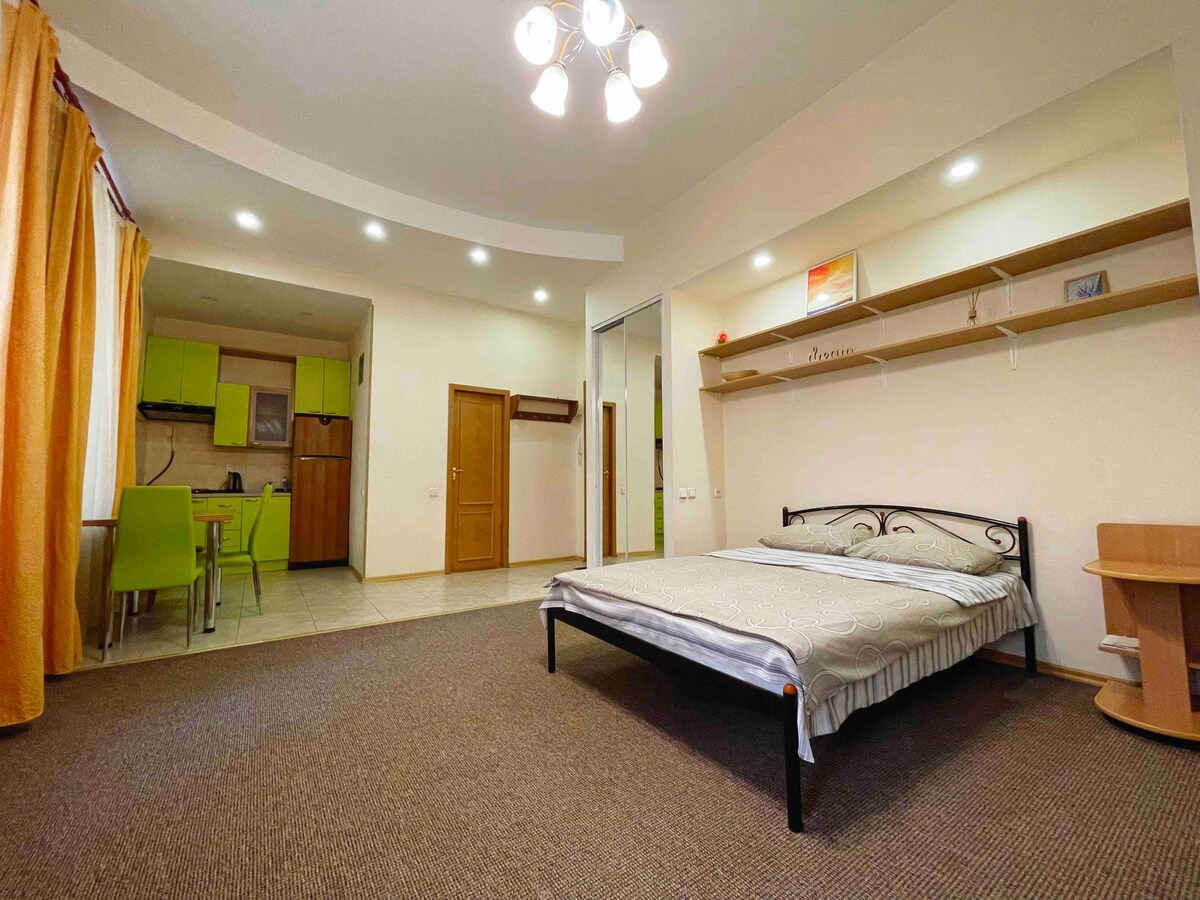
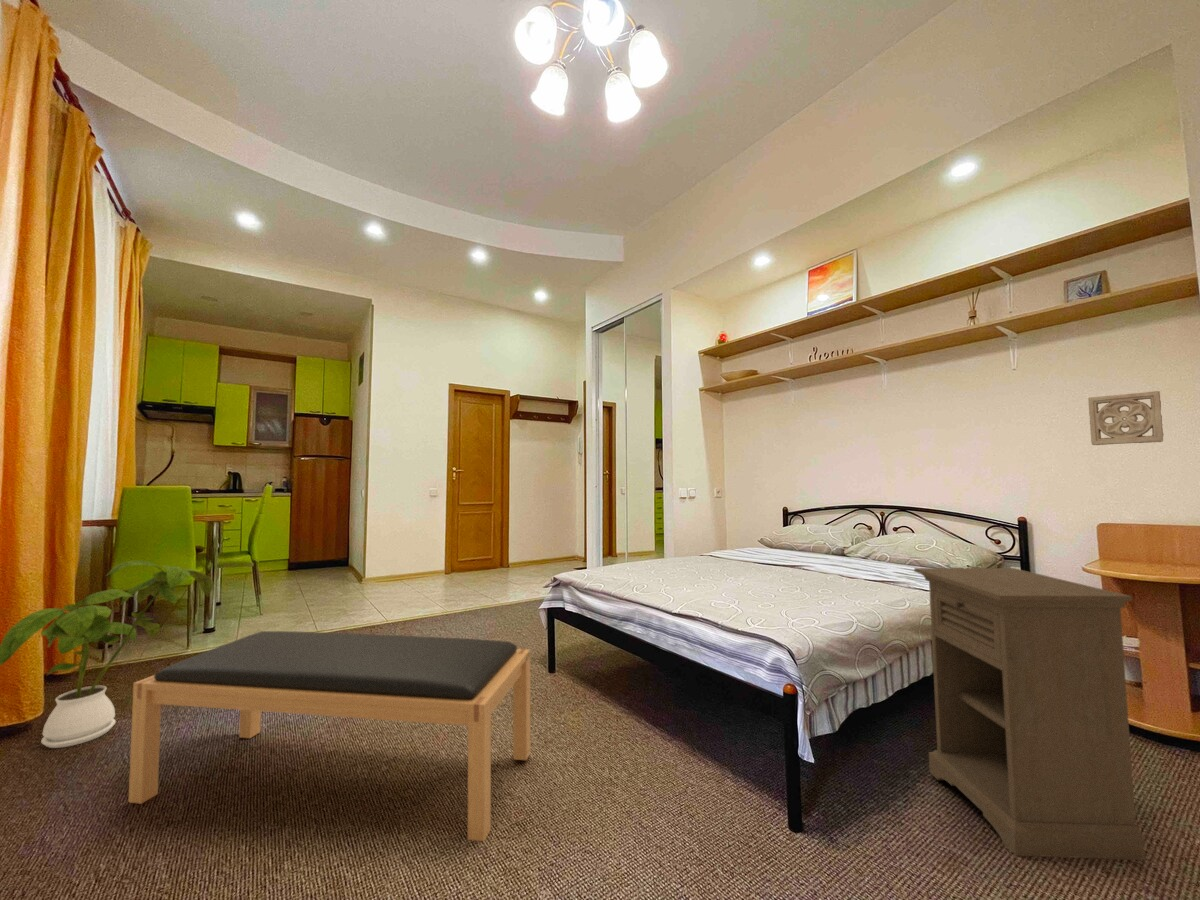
+ nightstand (1014, 694)
+ house plant (123, 641)
+ wall ornament (1123, 419)
+ bench (346, 713)
